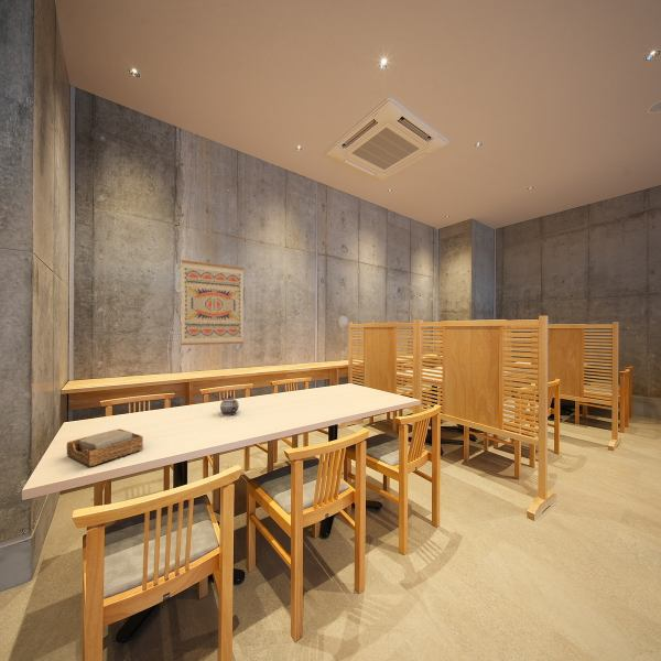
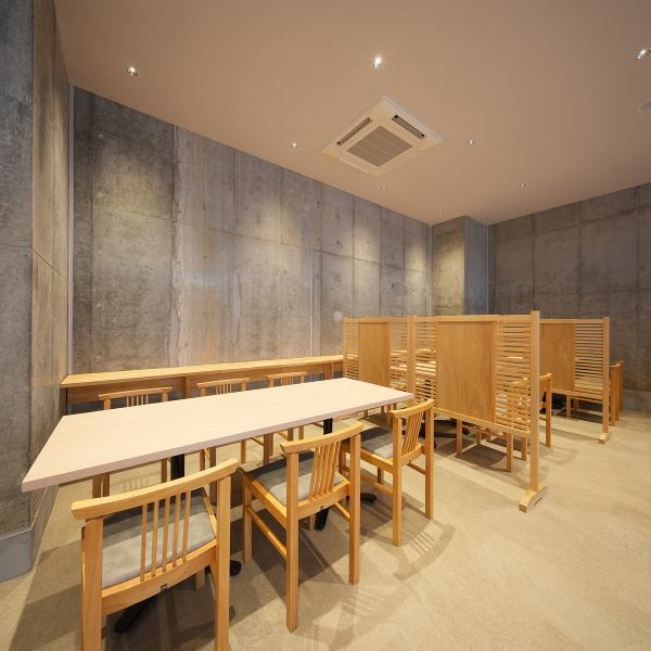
- wall art (214, 304)
- teapot (229, 404)
- napkin holder (106, 443)
